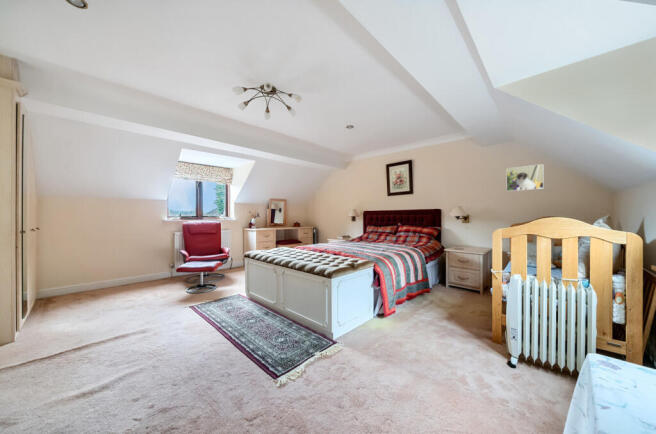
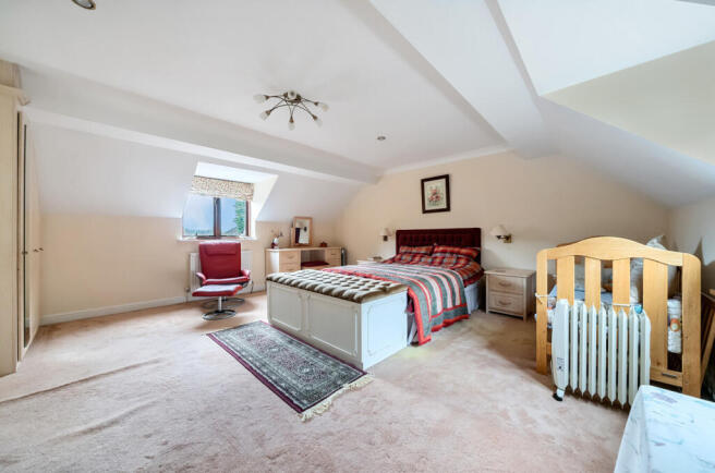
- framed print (524, 178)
